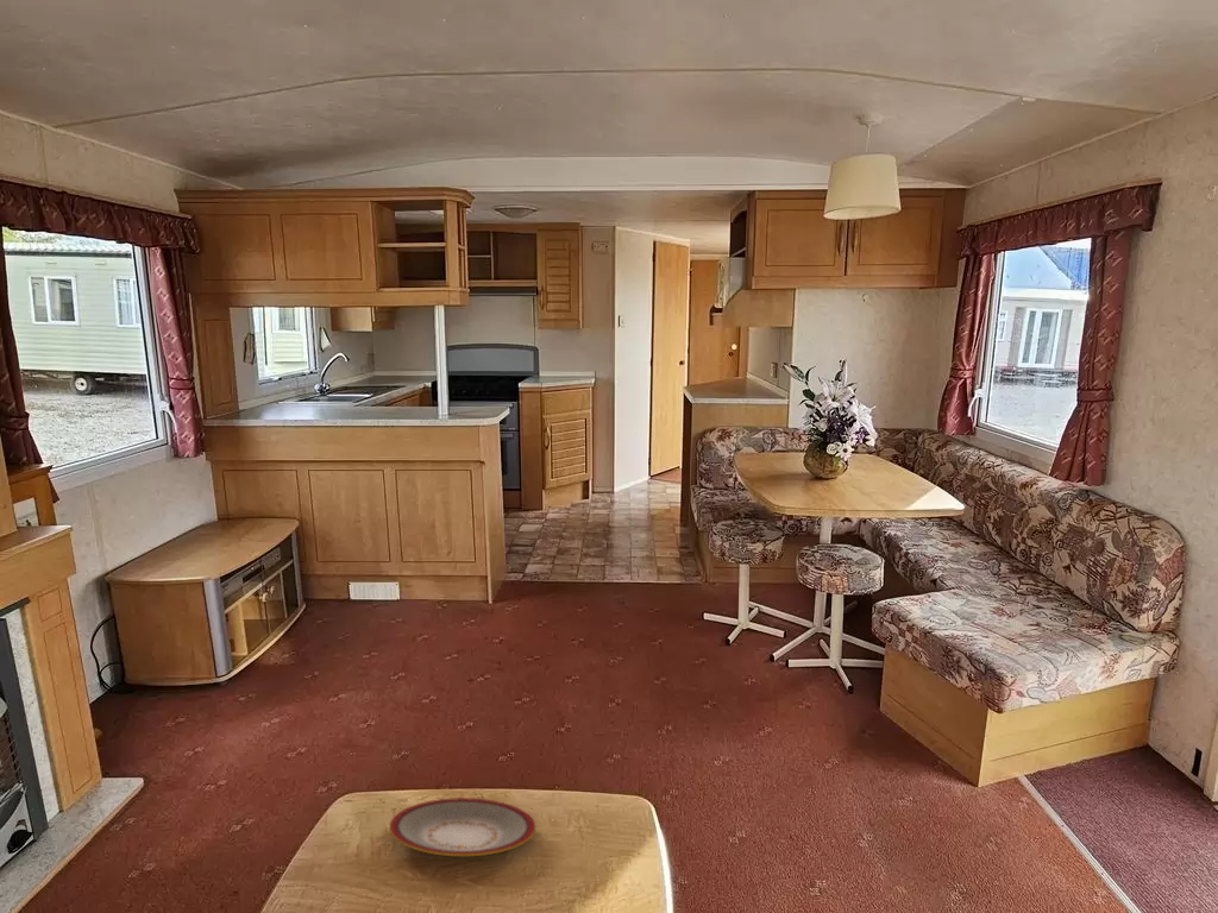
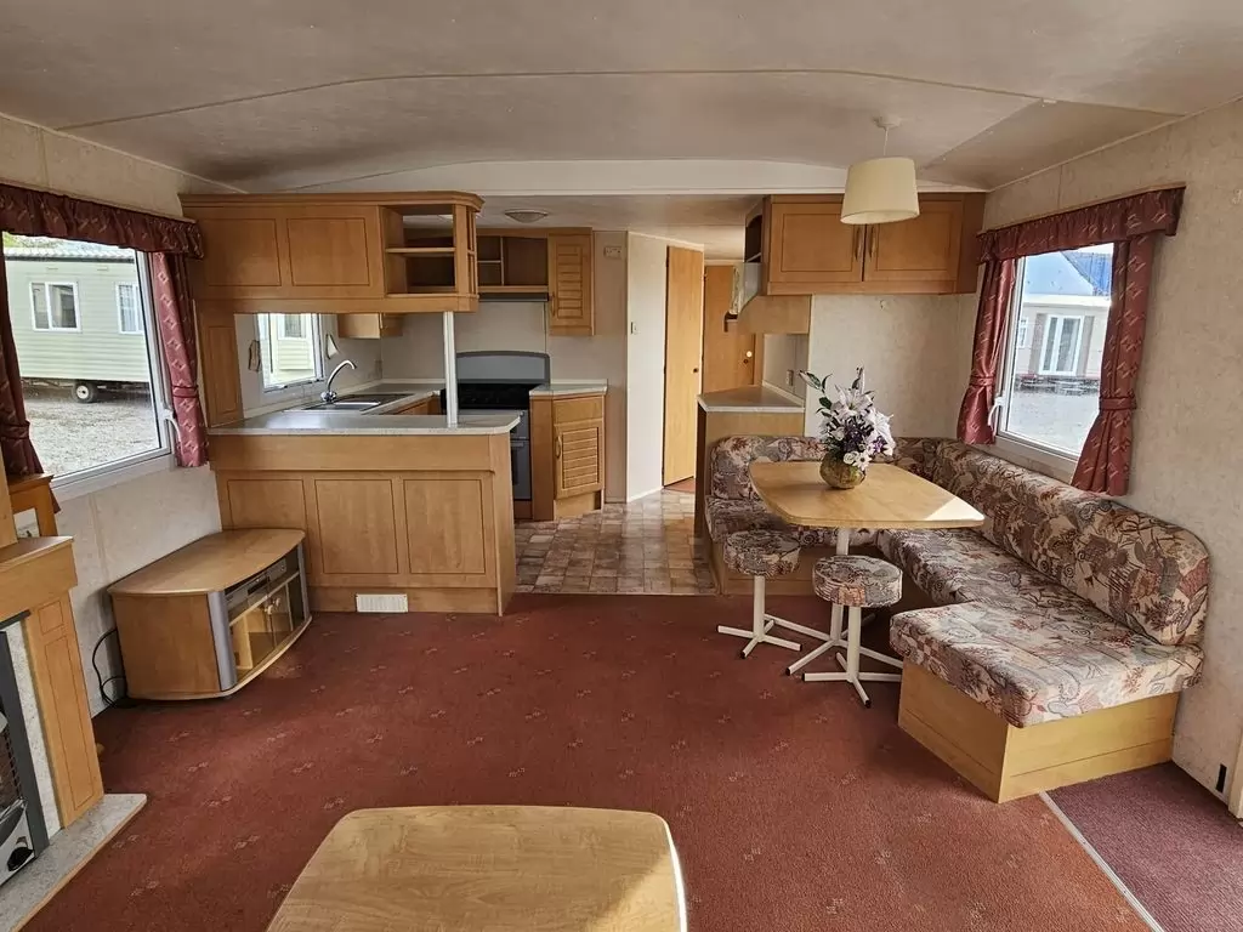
- plate (463, 830)
